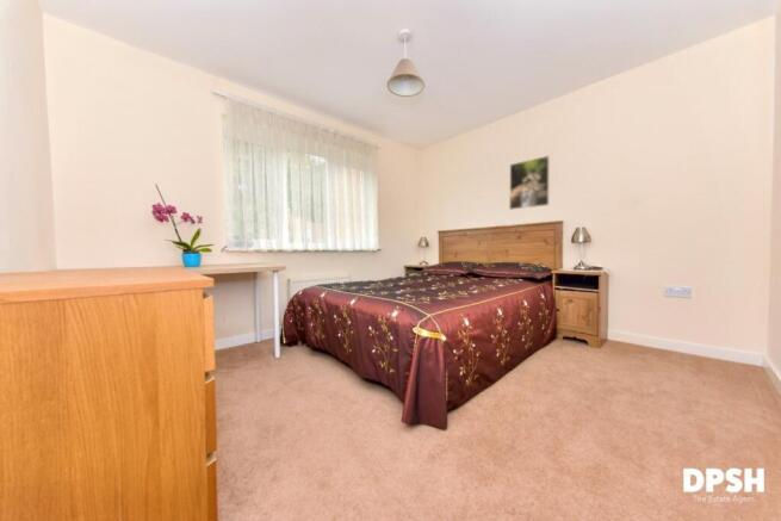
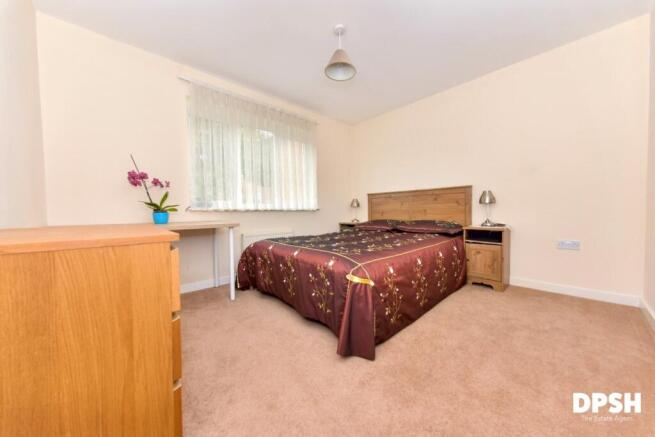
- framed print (528, 184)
